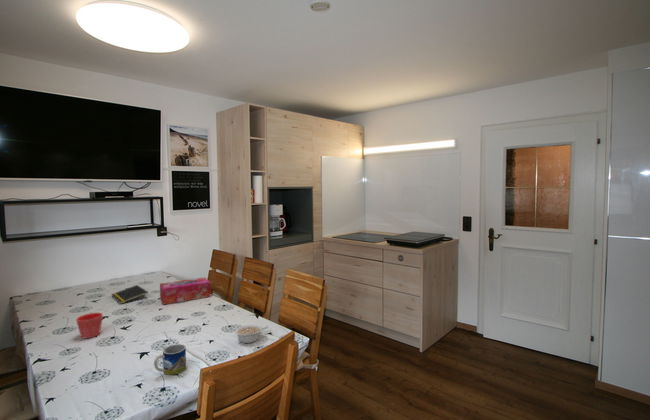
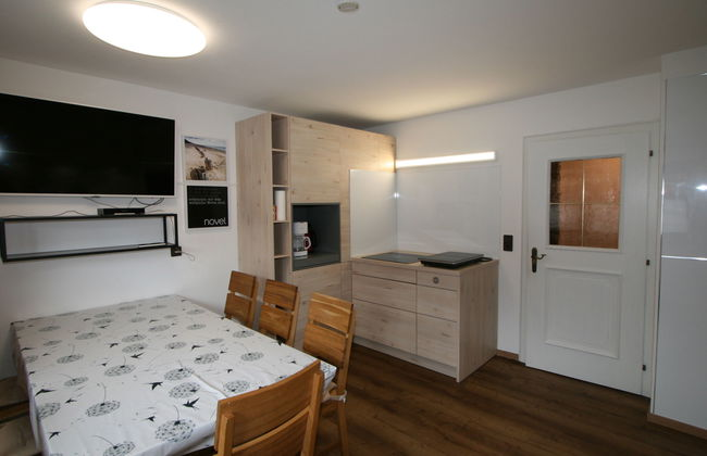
- tissue box (185, 290)
- mug (170, 360)
- legume (250, 333)
- notepad (129, 293)
- flower pot (90, 325)
